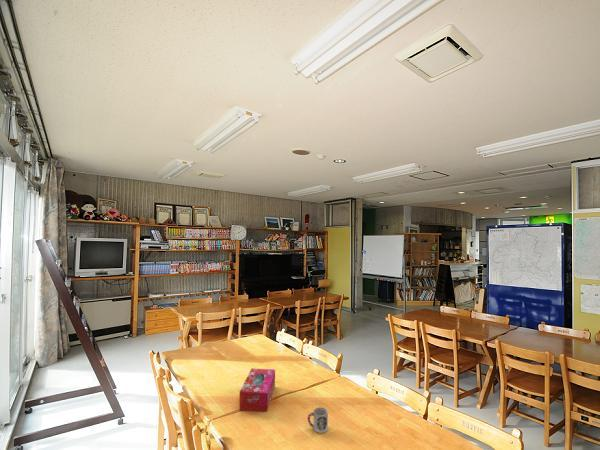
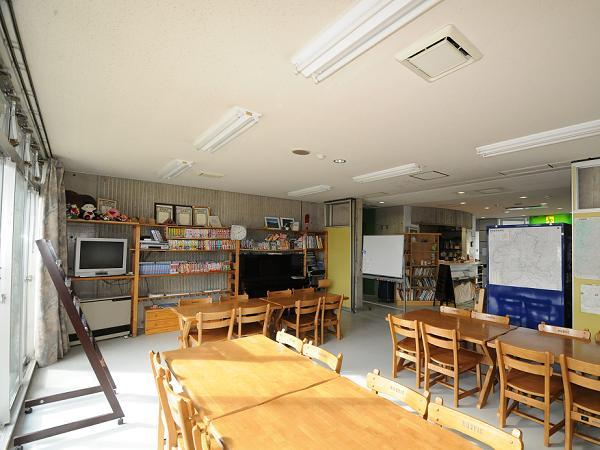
- tissue box (258, 388)
- cup (317, 420)
